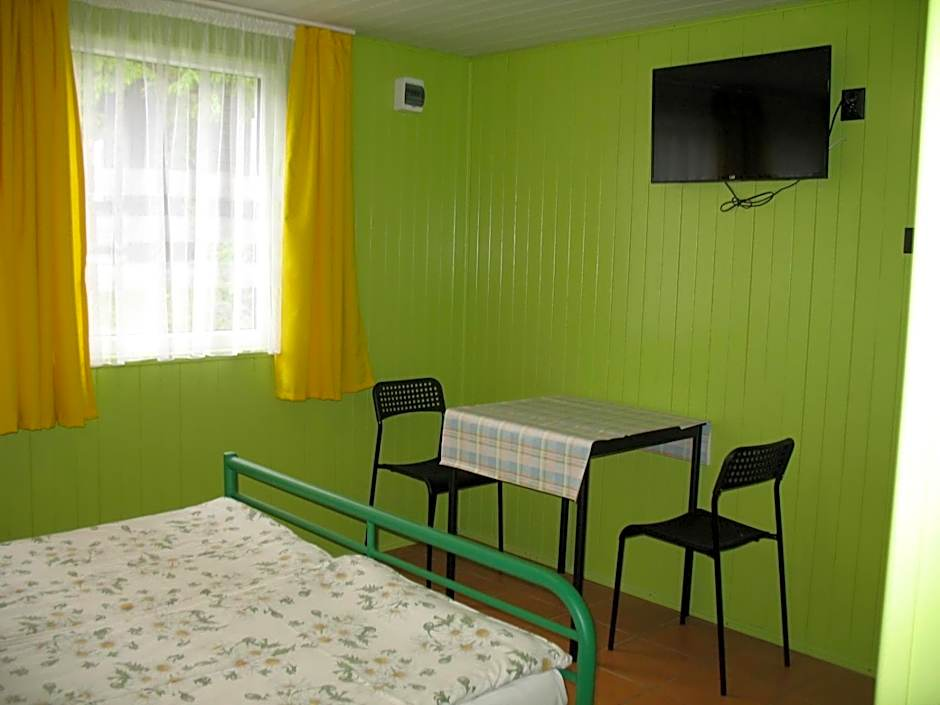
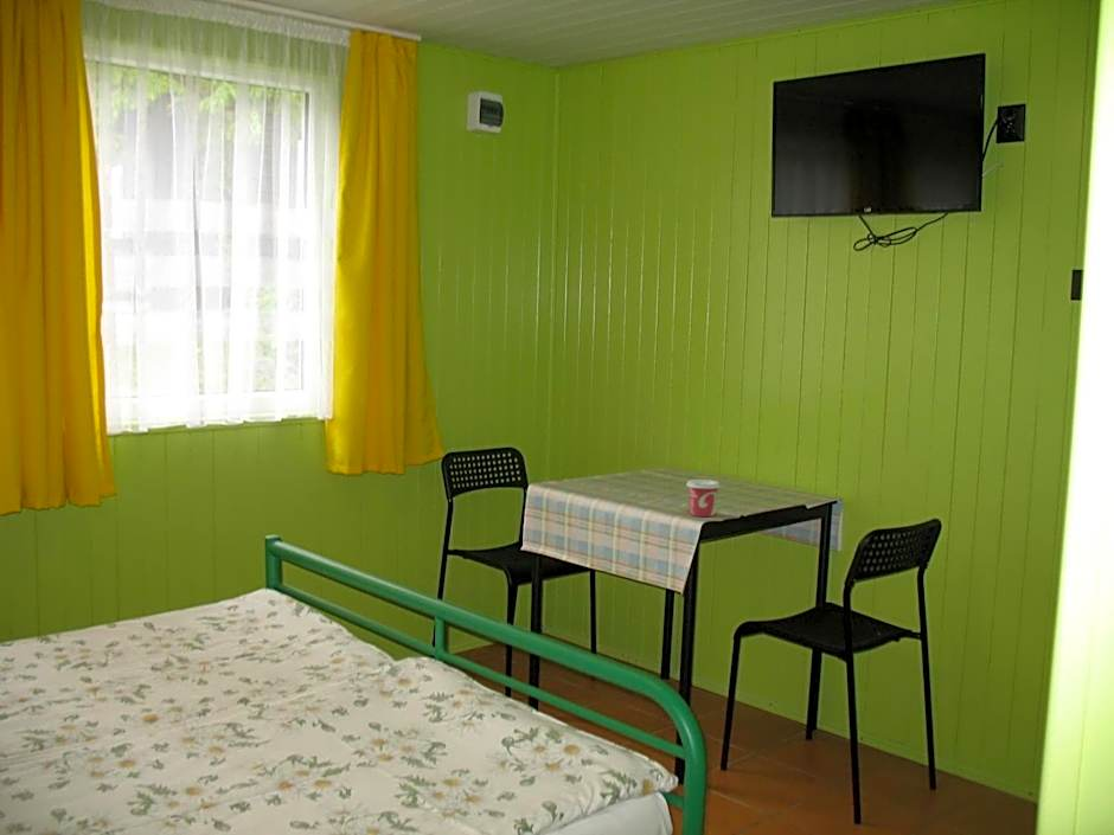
+ cup (702, 497)
